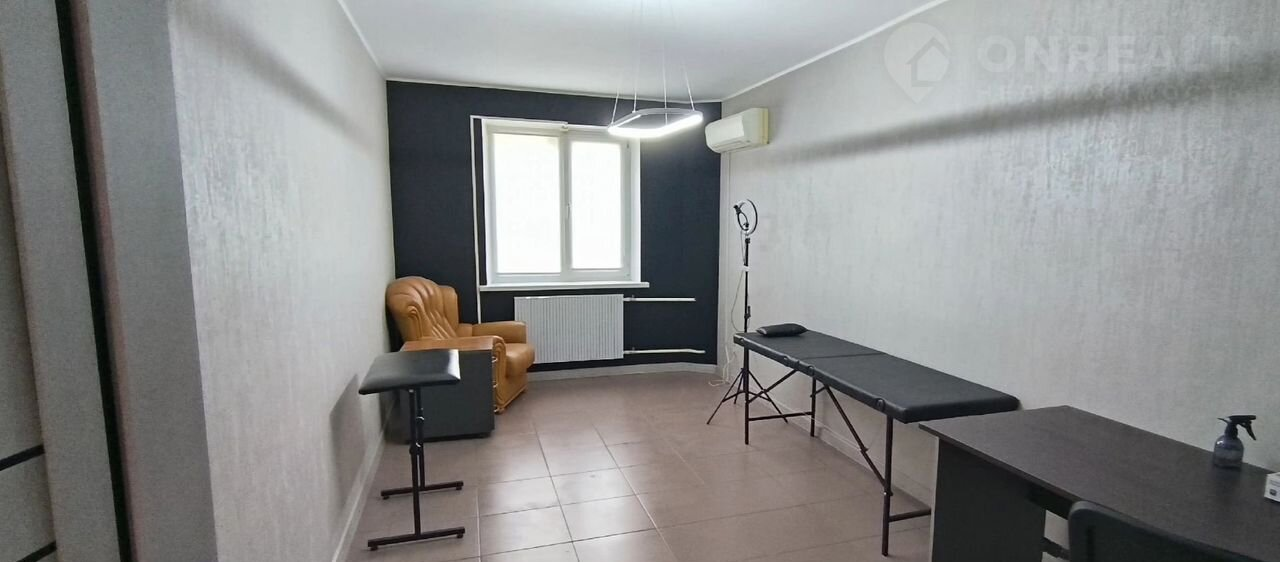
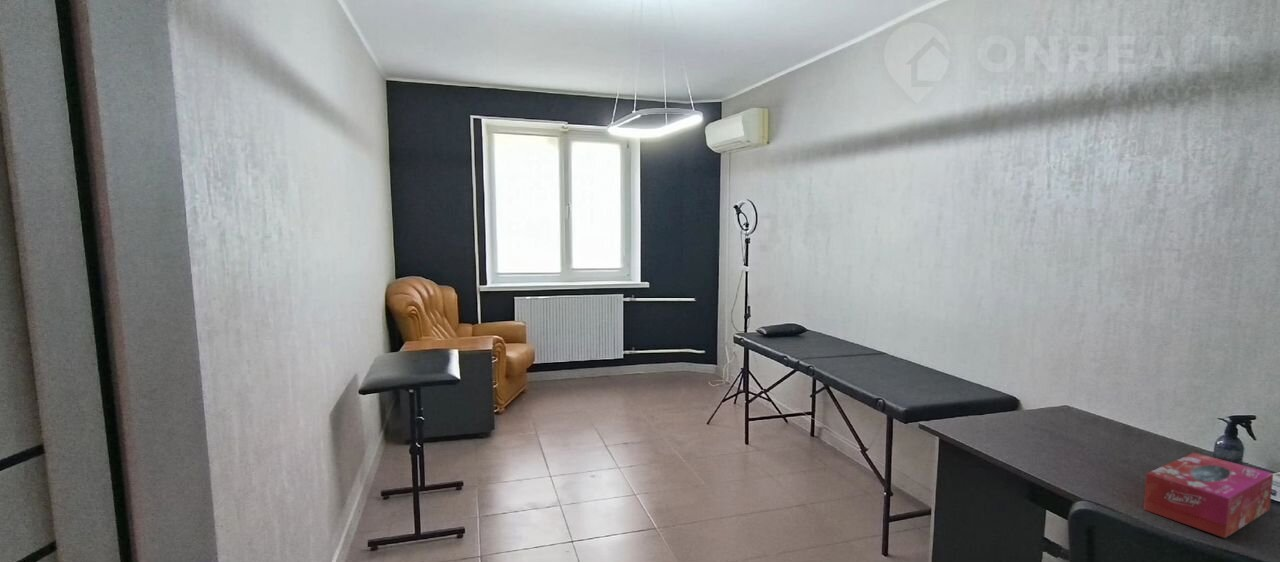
+ tissue box (1208, 491)
